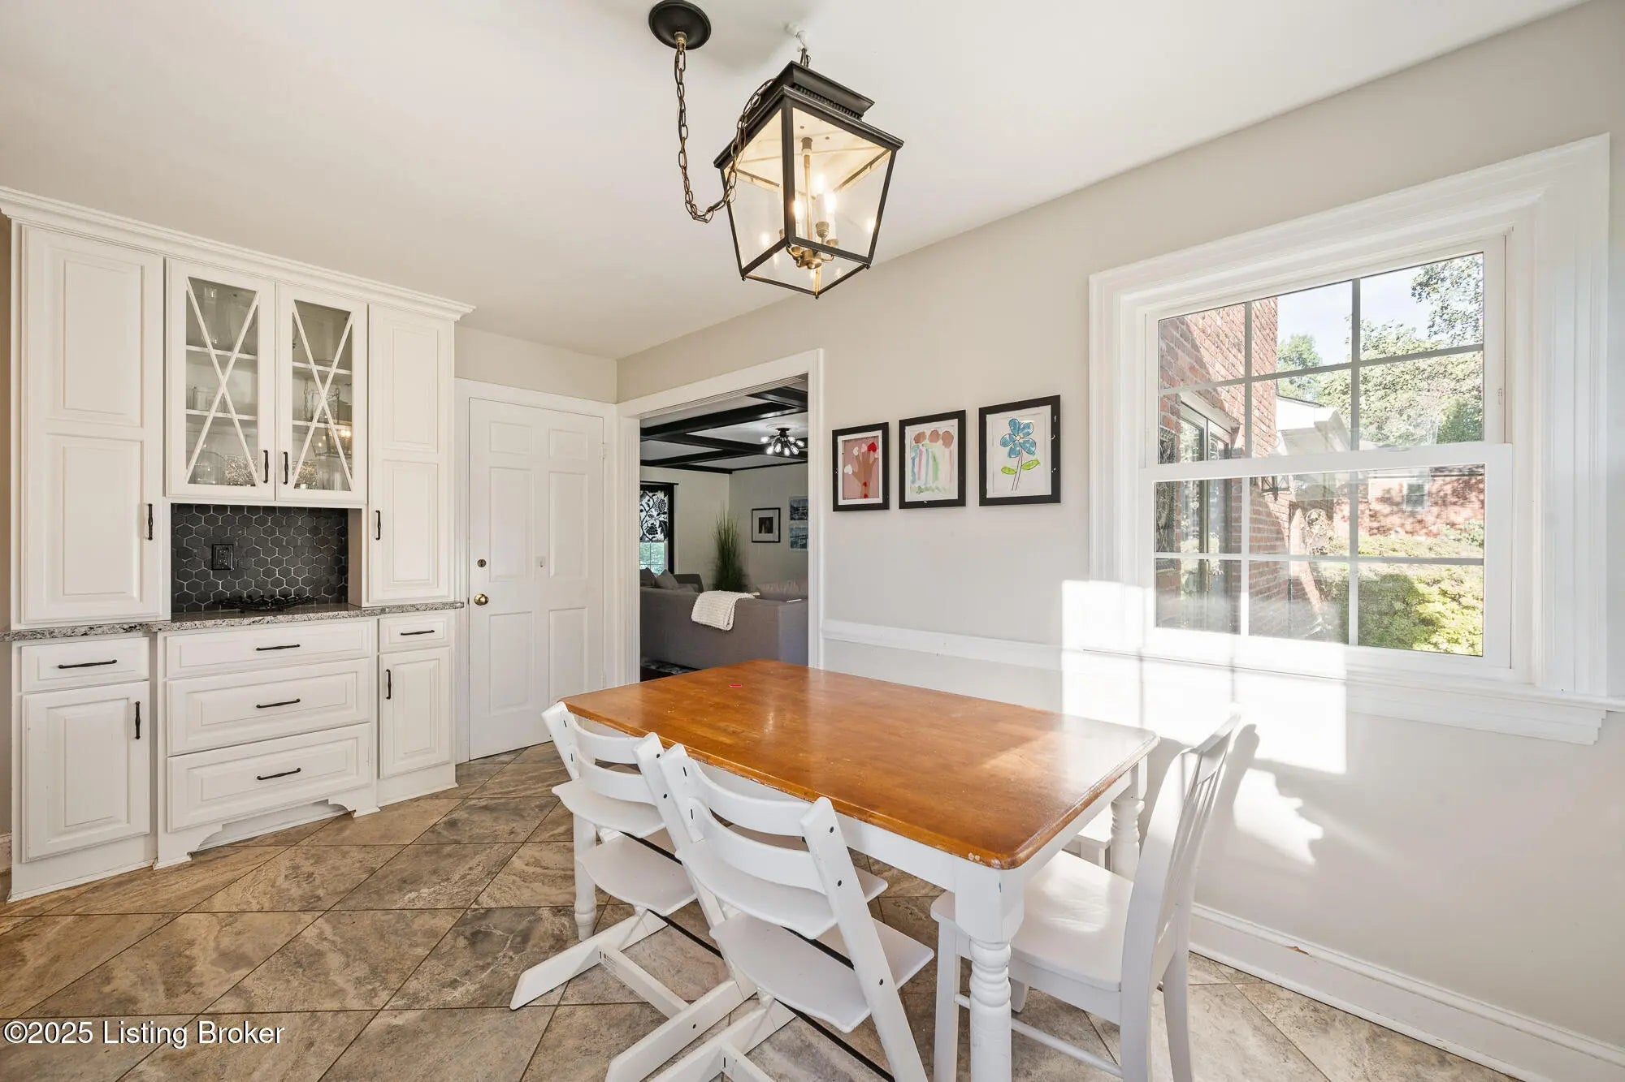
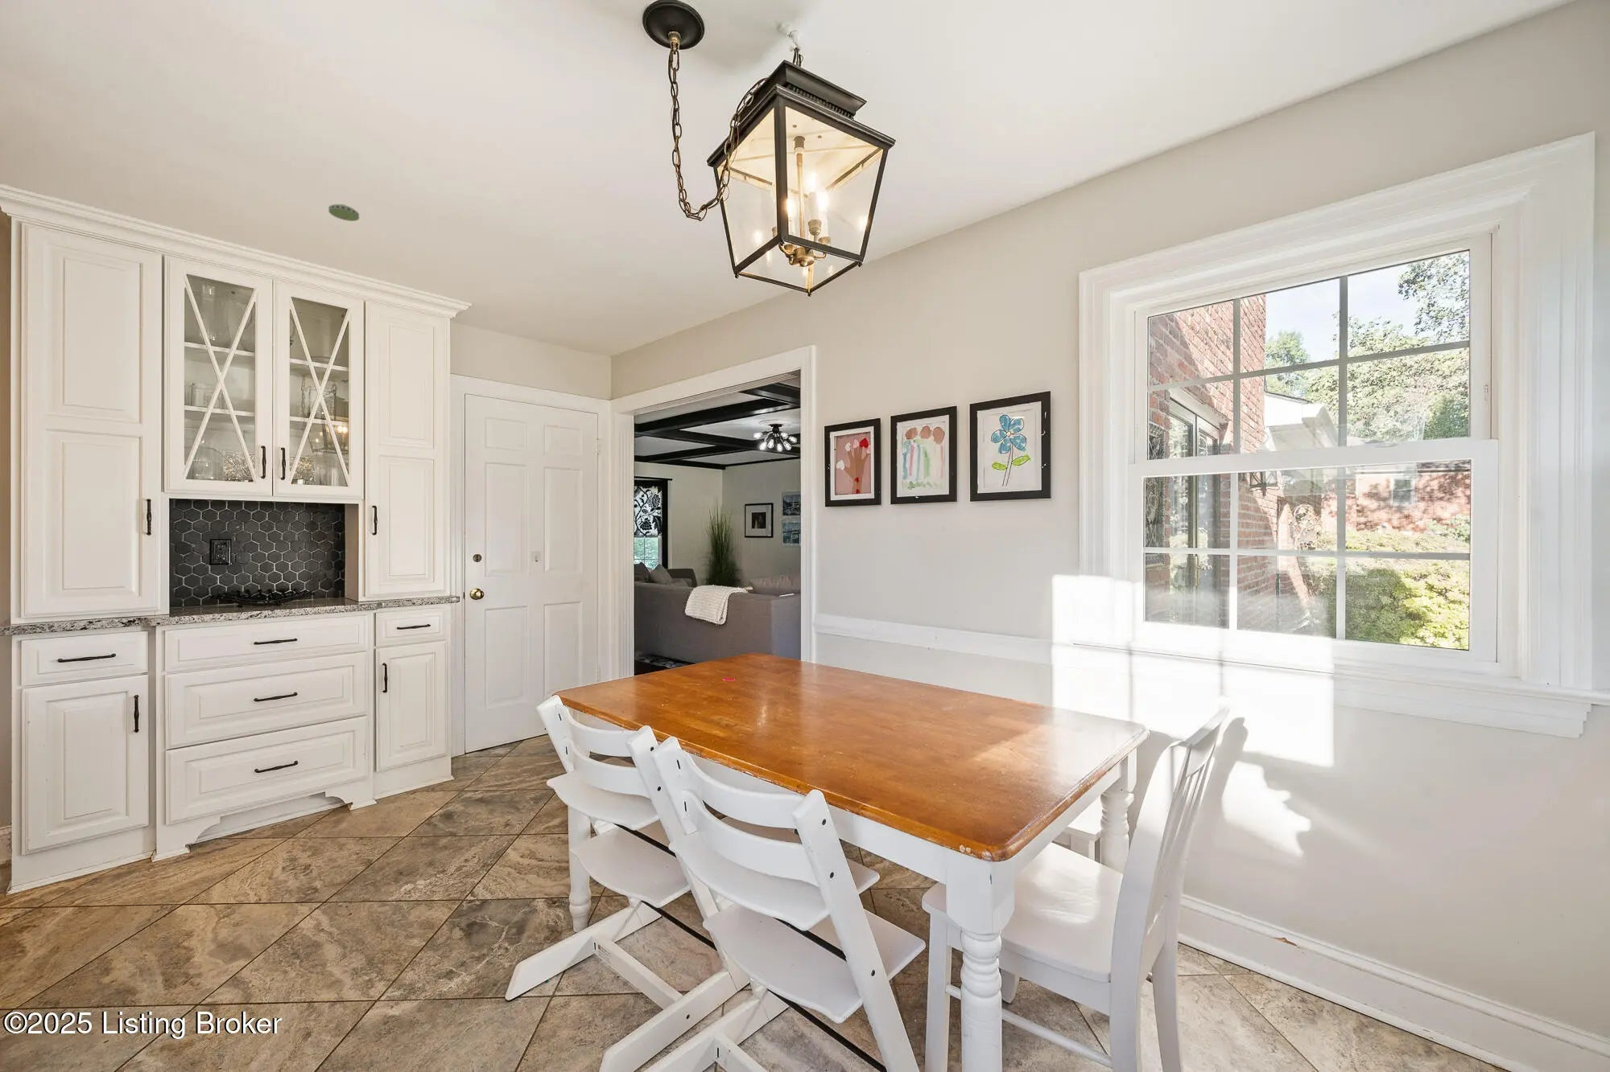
+ smoke detector (344, 212)
